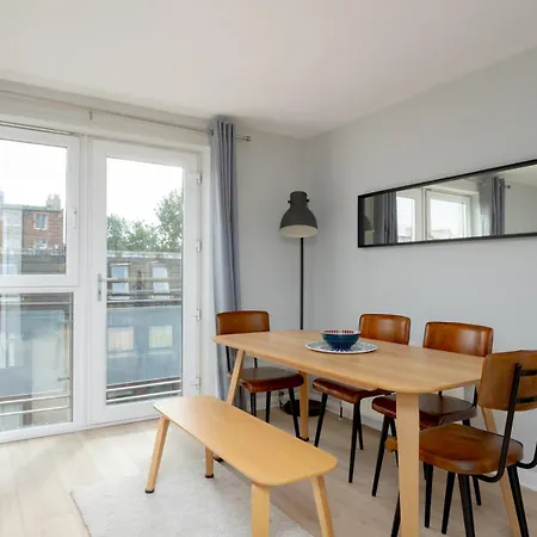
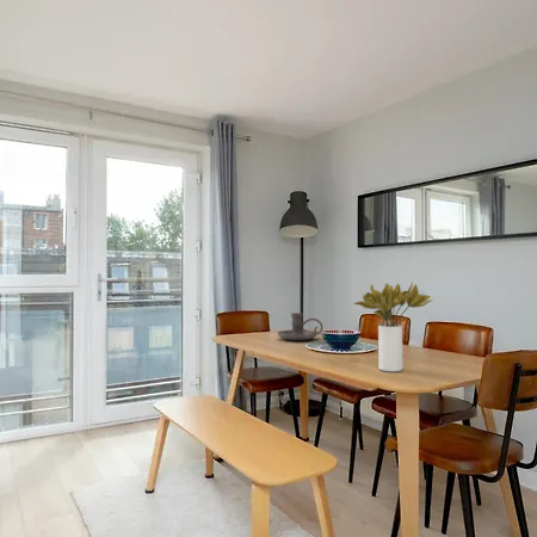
+ candle holder (301, 326)
+ flower bouquet (393, 325)
